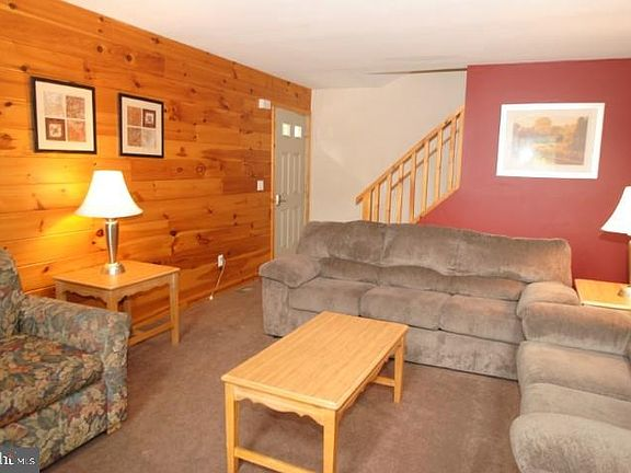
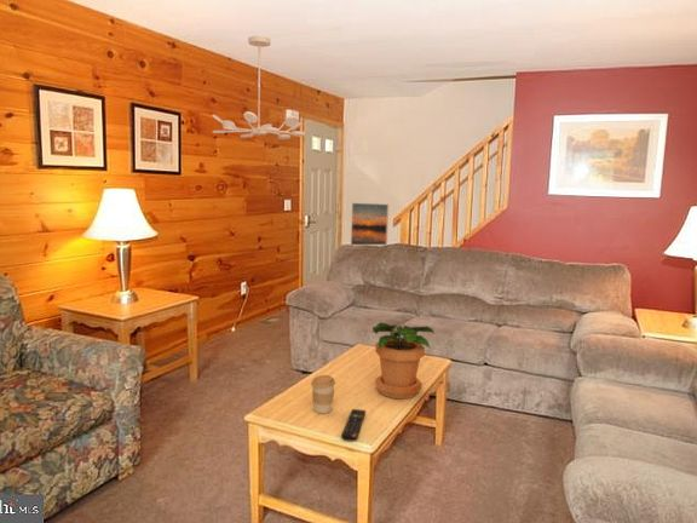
+ coffee cup (322, 393)
+ potted plant (398, 355)
+ ceiling light (259, 87)
+ remote control (353, 424)
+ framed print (369, 226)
